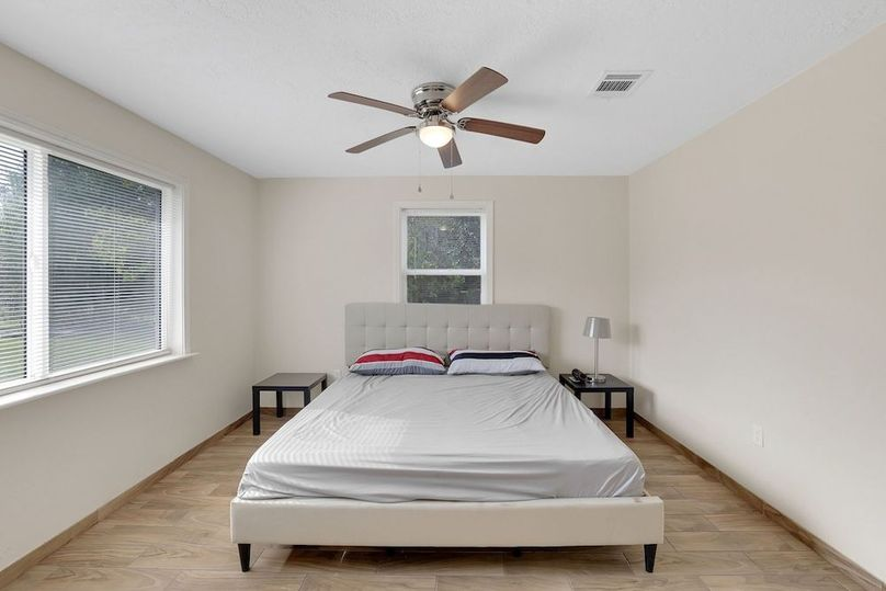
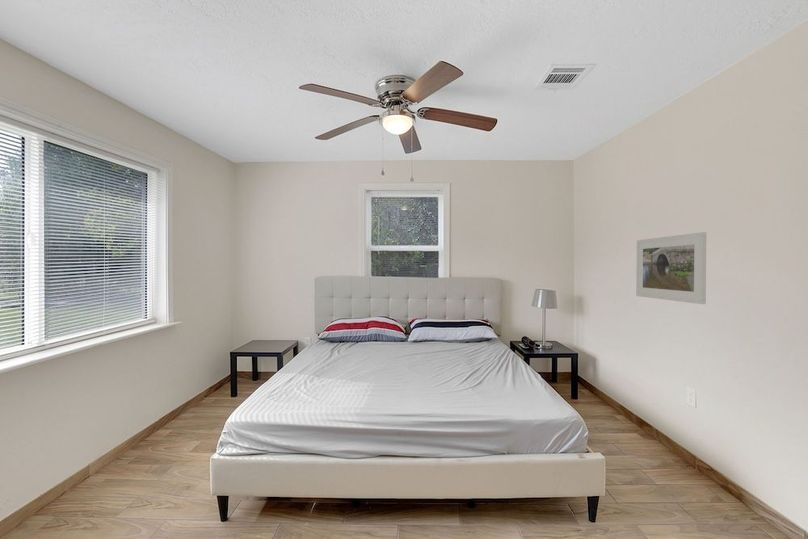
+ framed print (666, 268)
